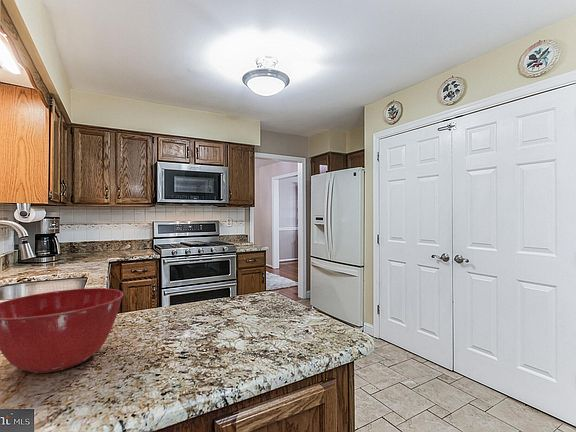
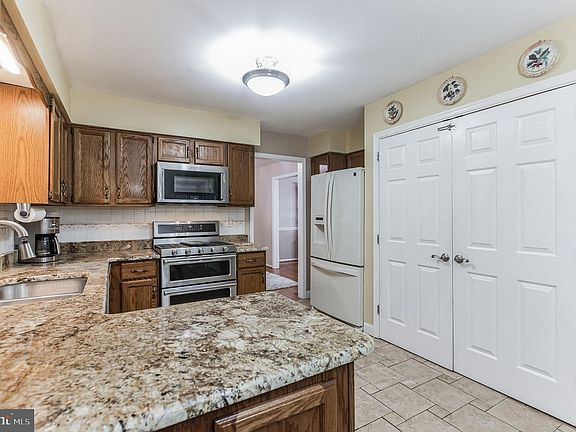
- mixing bowl (60, 329)
